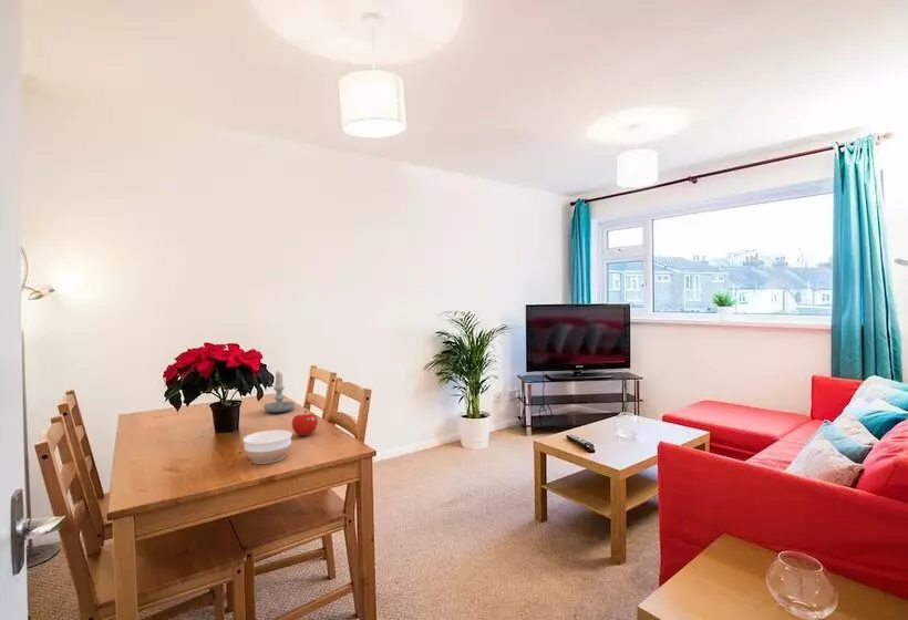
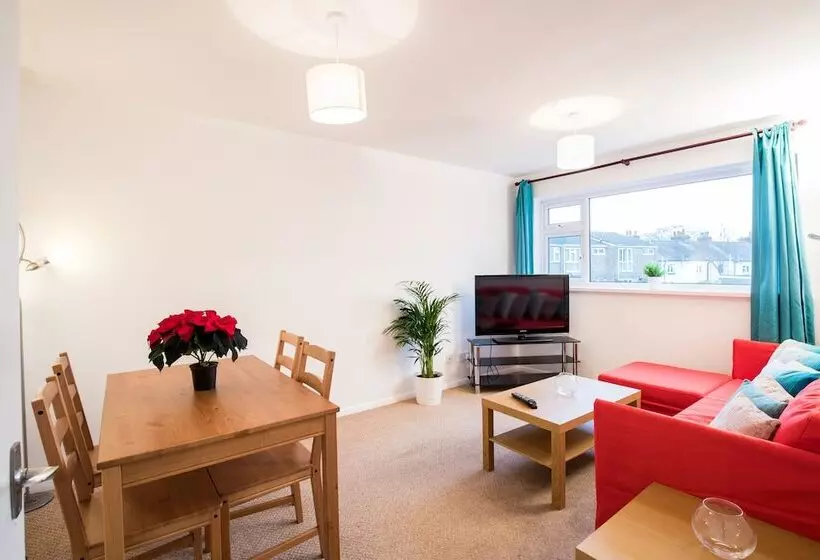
- bowl (268, 447)
- fruit (305, 422)
- candle (279, 390)
